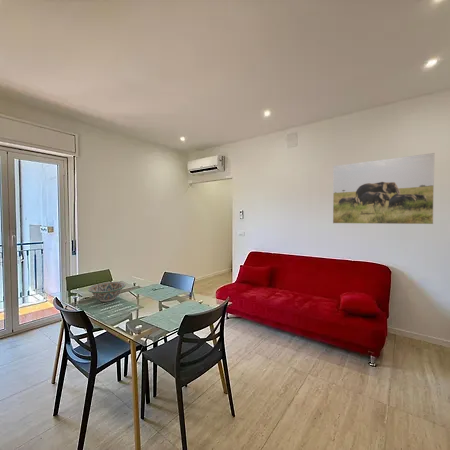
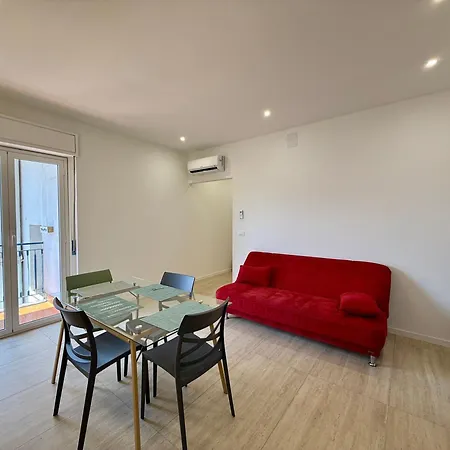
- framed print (378, 192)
- decorative bowl (107, 292)
